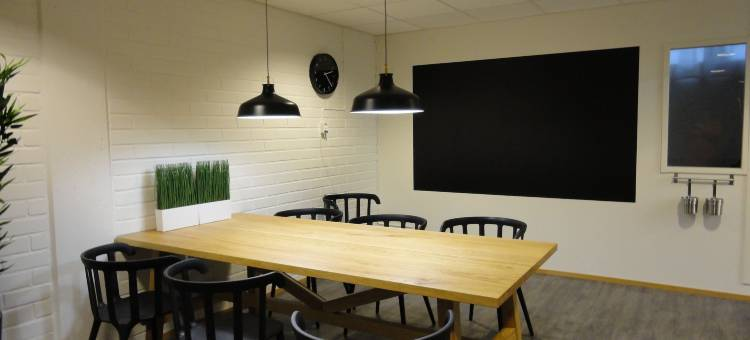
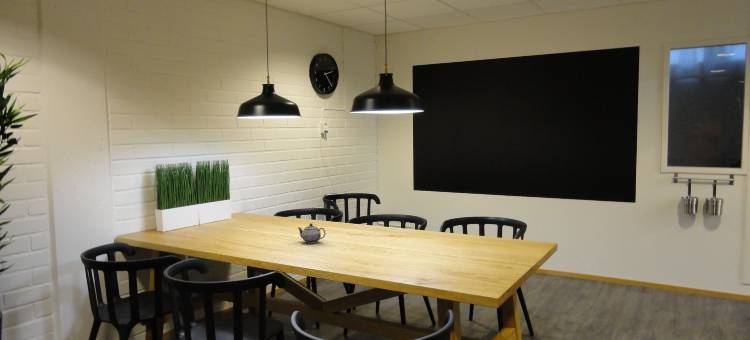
+ teapot (311, 232)
